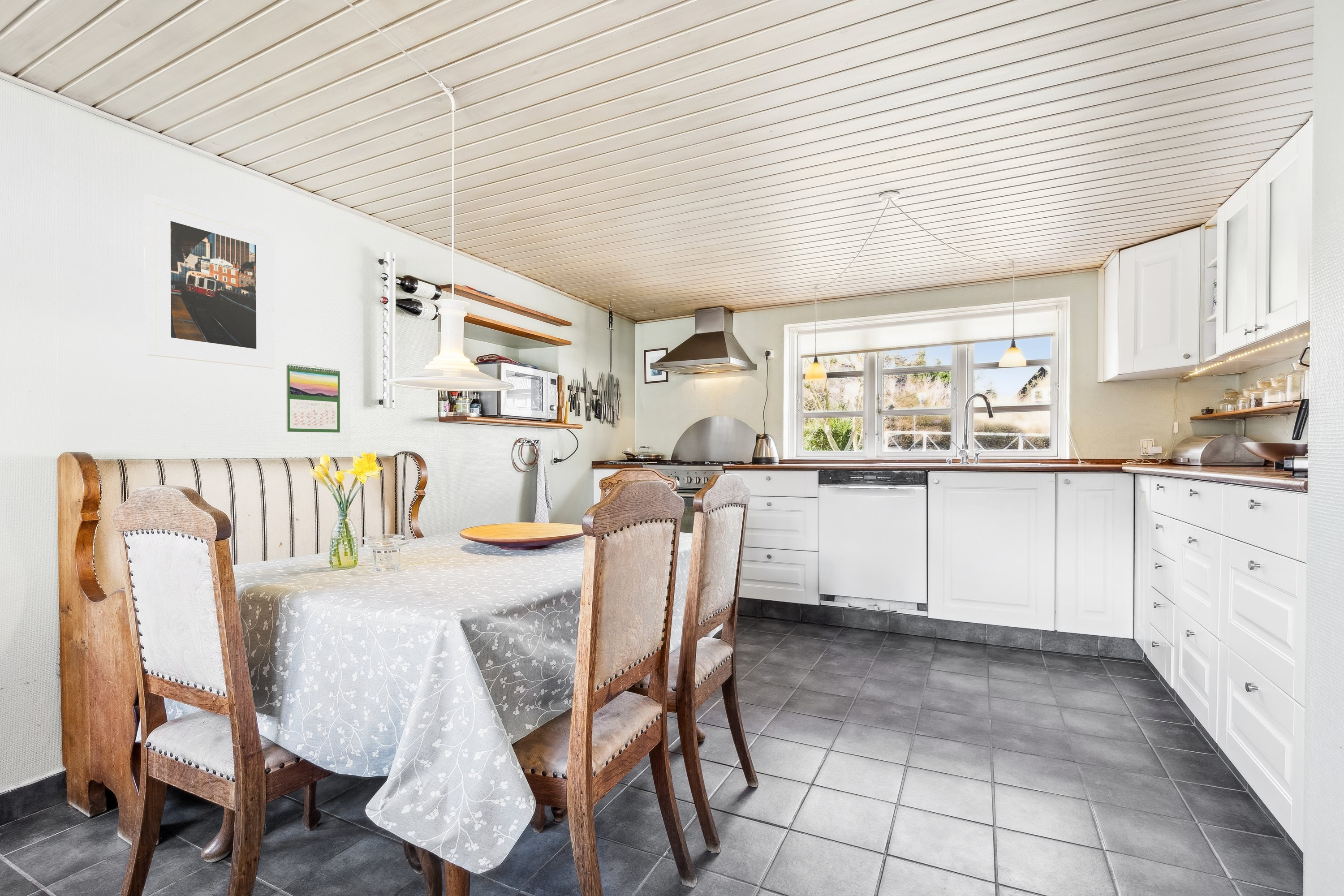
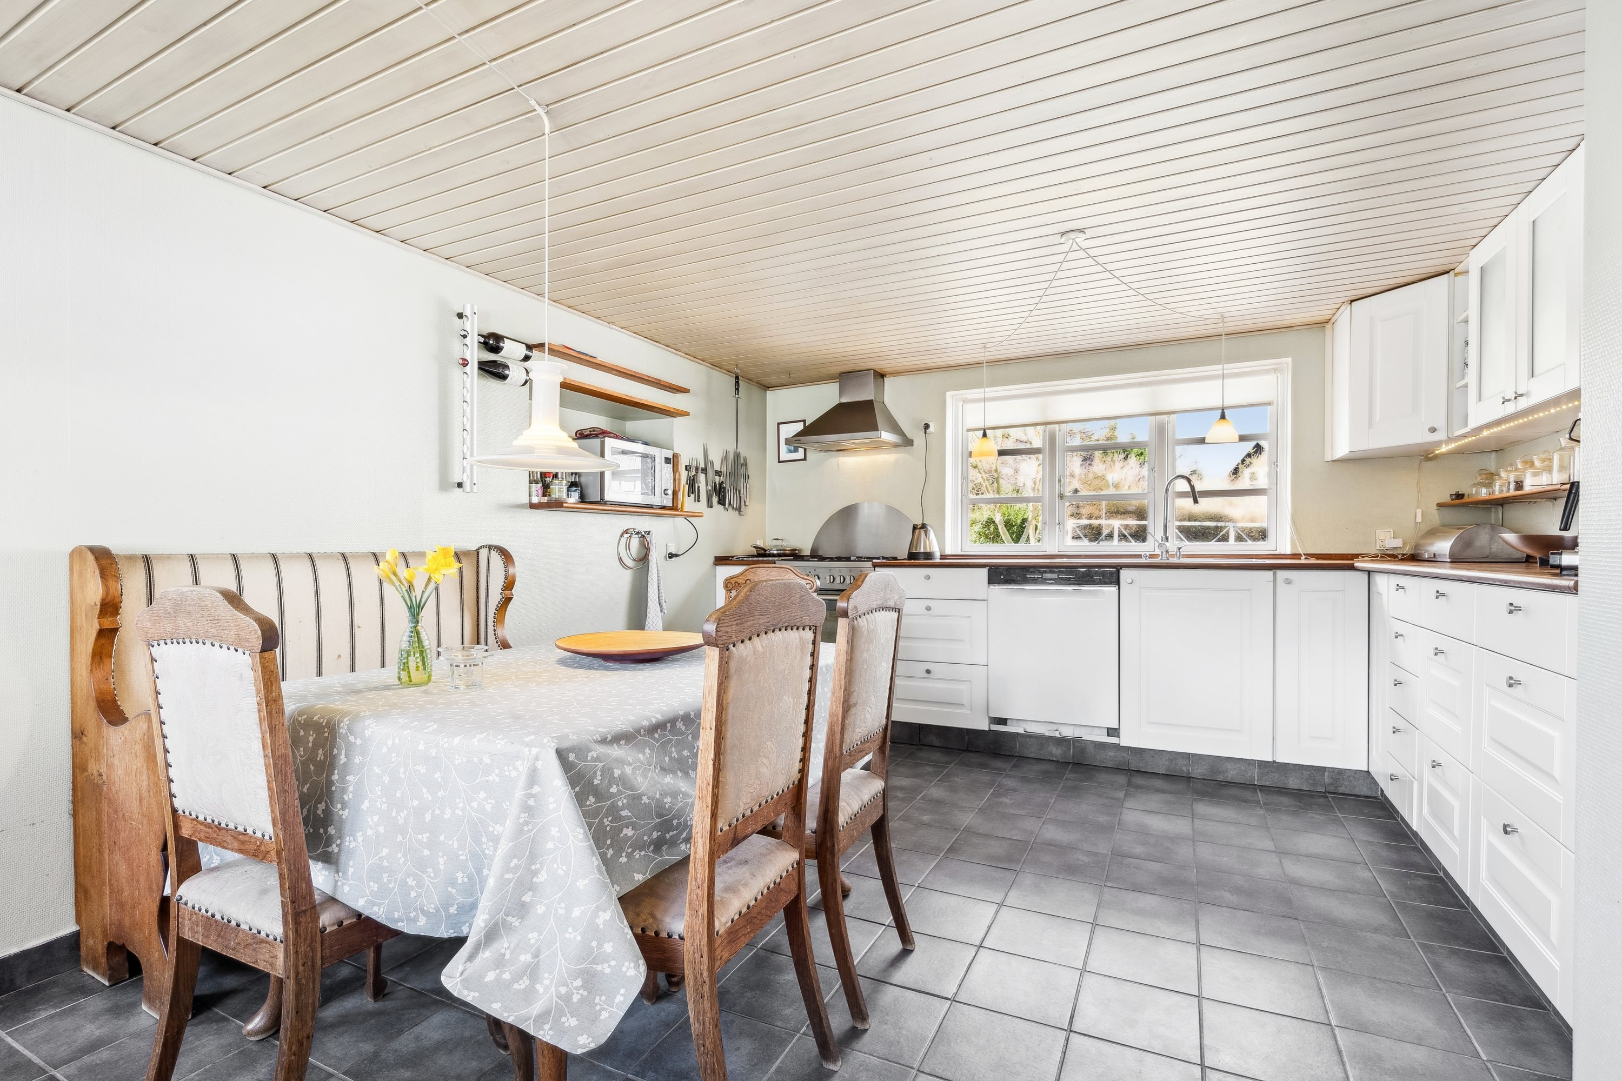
- calendar (314, 398)
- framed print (215, 289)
